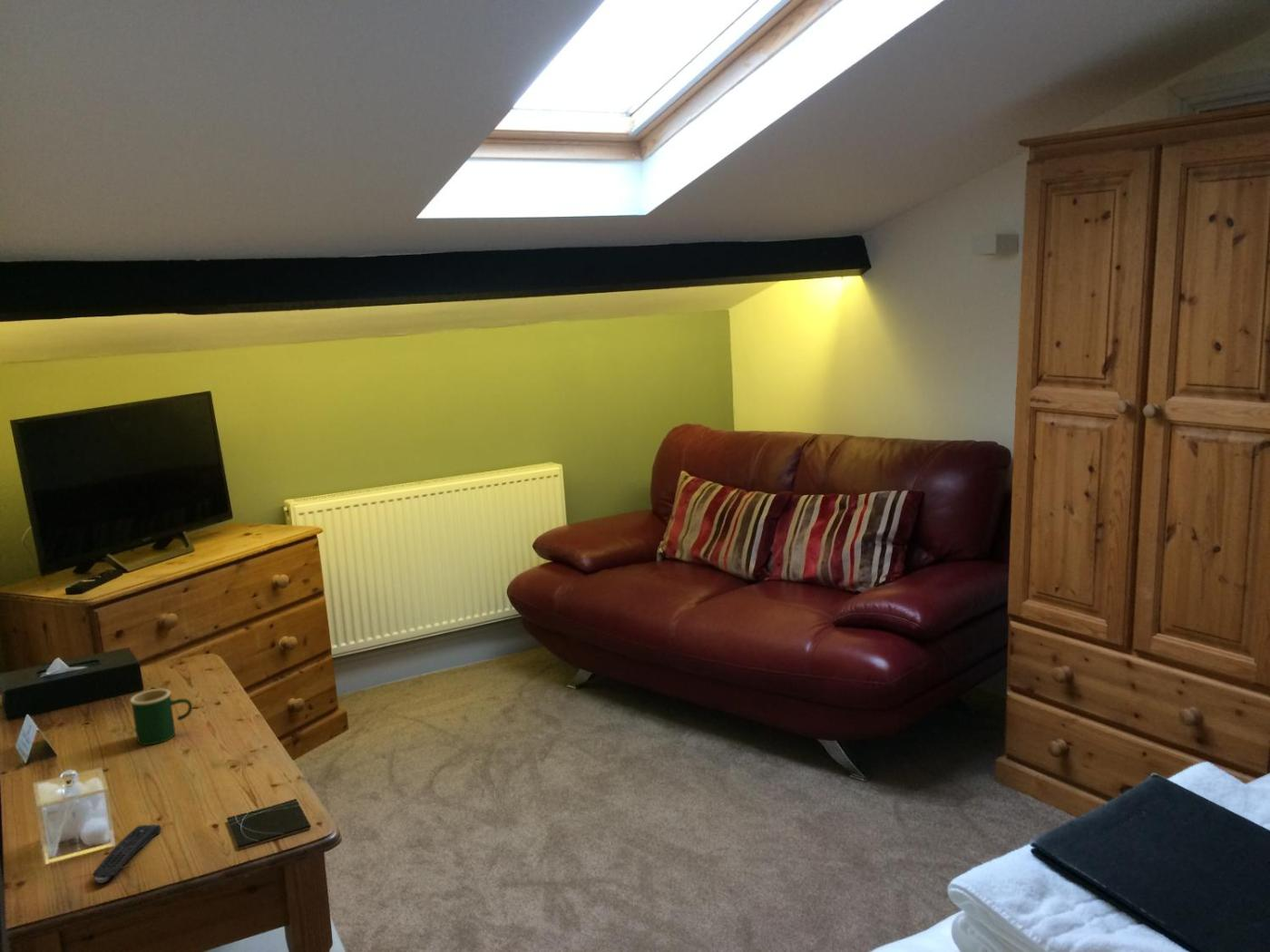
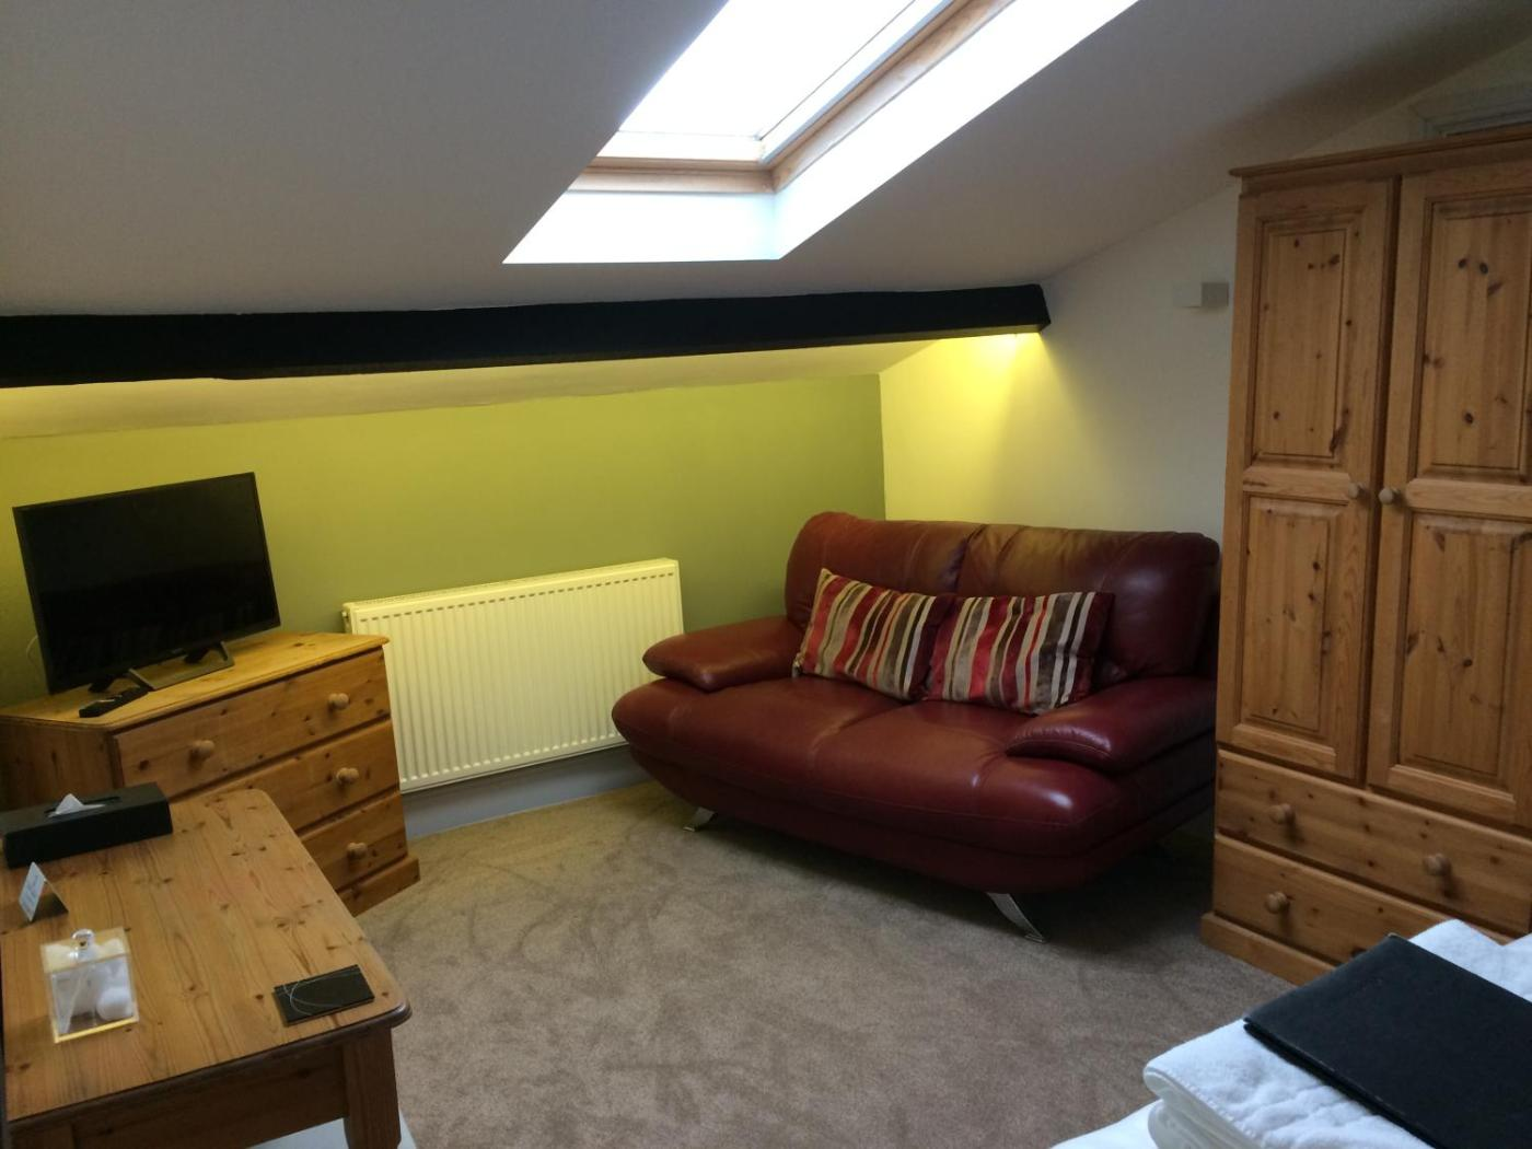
- mug (162, 714)
- remote control (126, 851)
